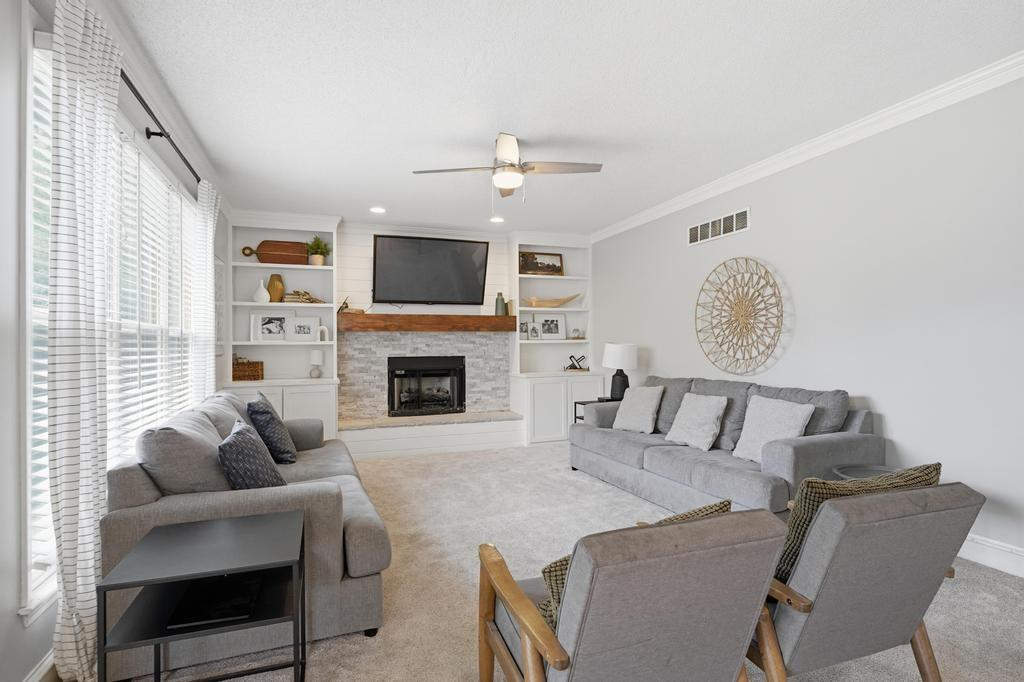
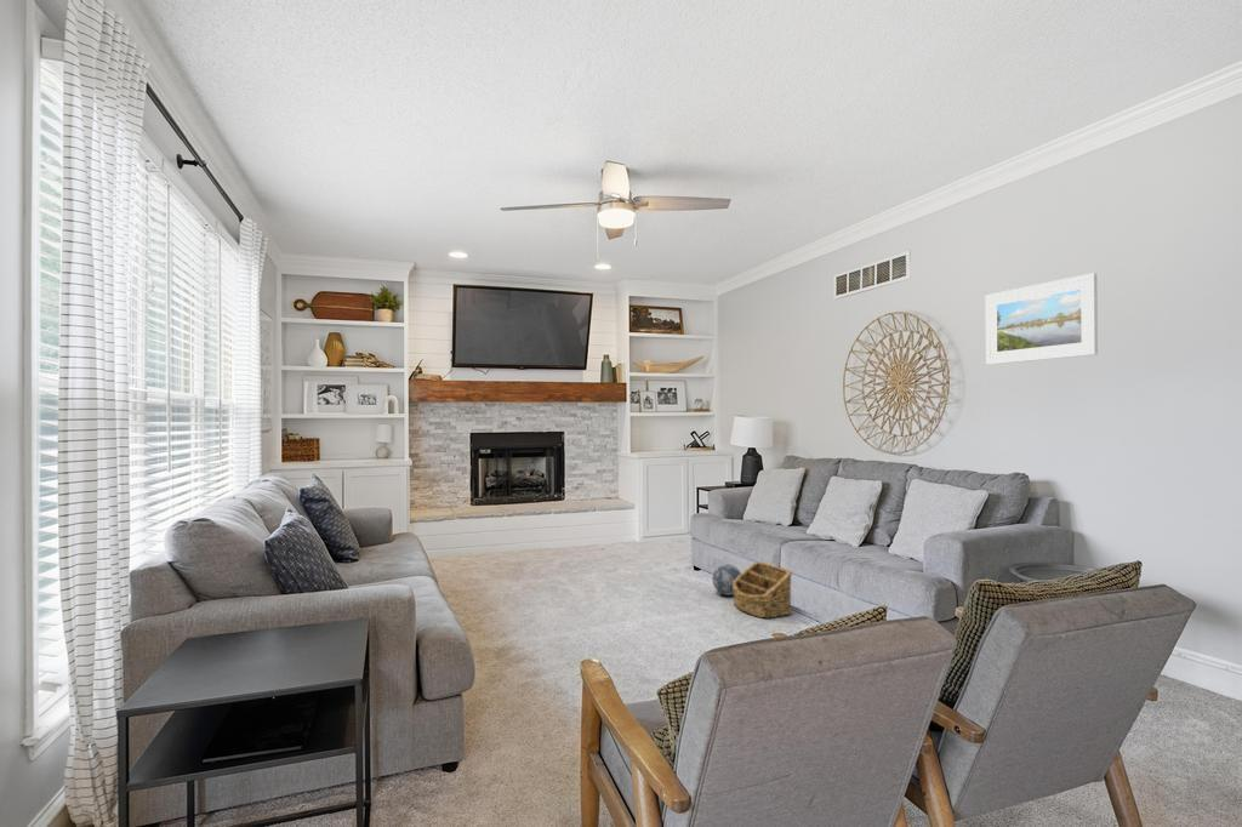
+ decorative ball (727, 580)
+ basket (758, 588)
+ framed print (1037, 323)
